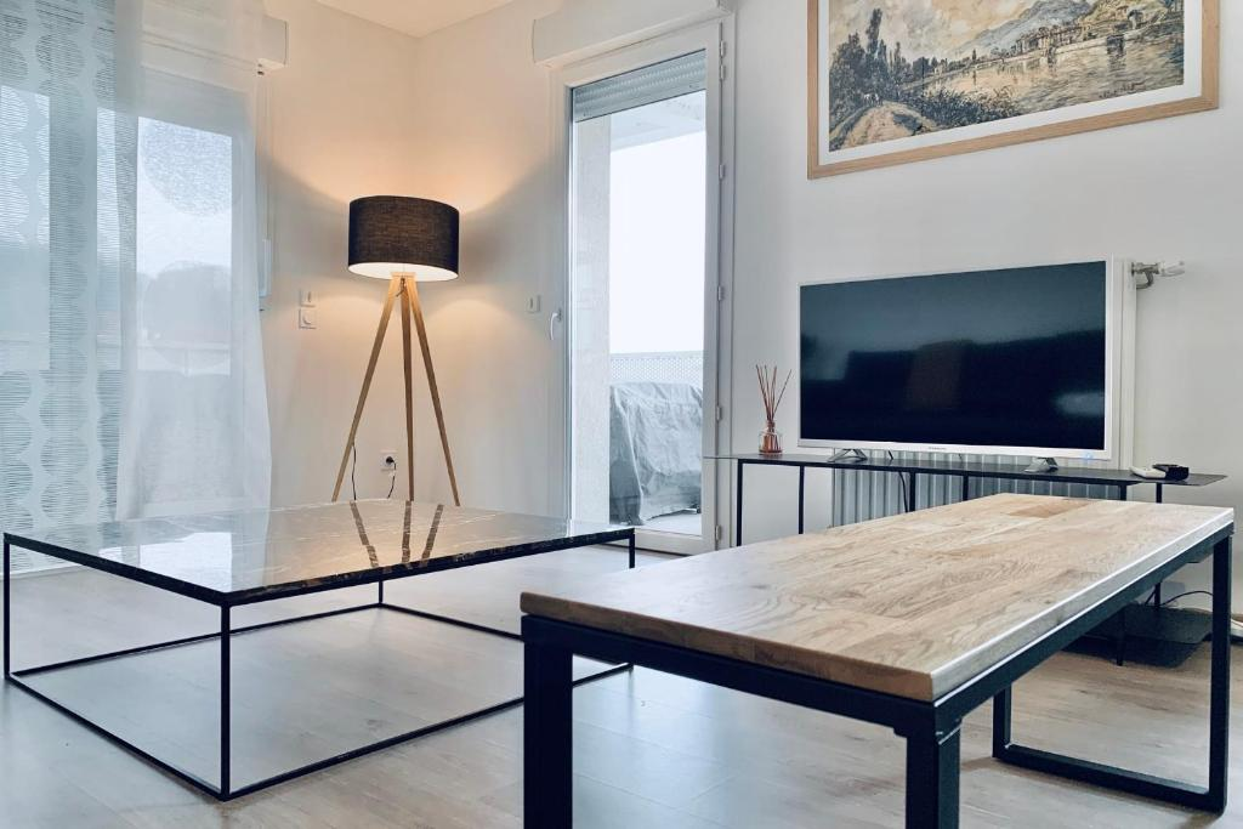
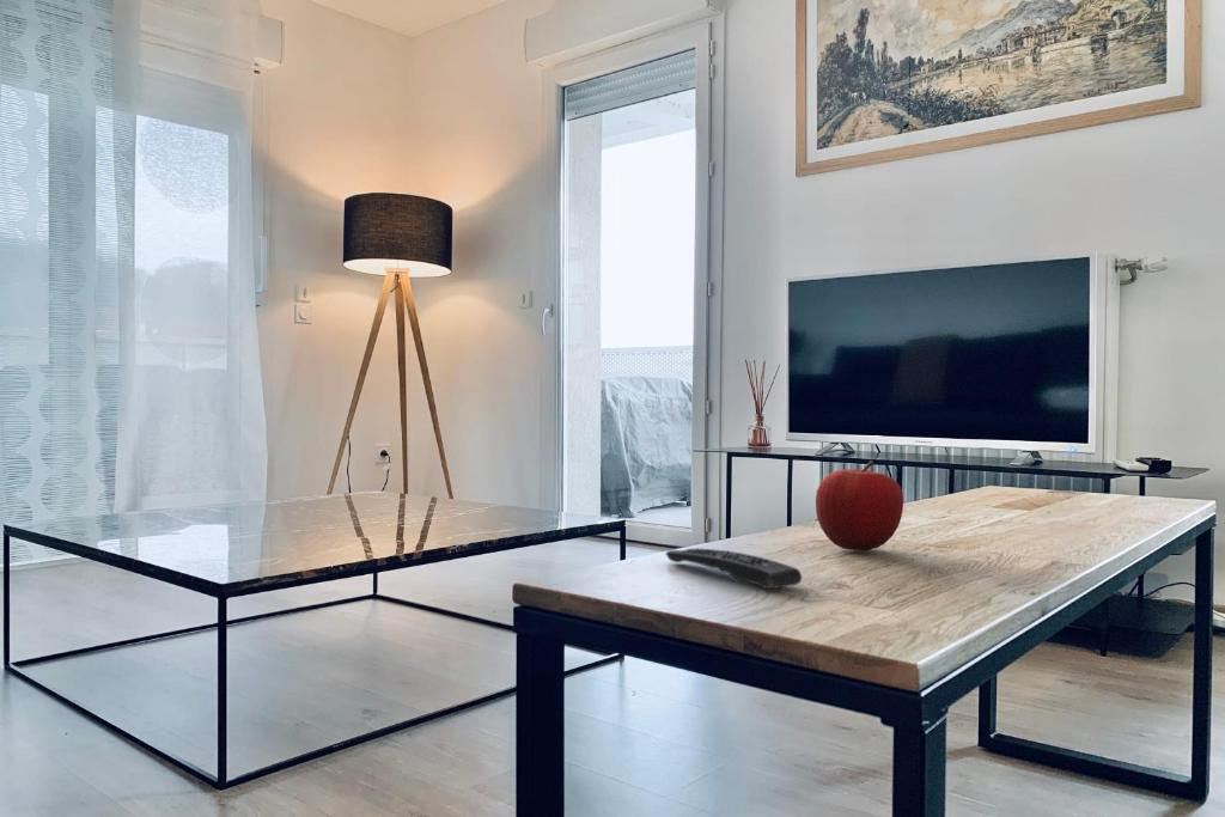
+ fruit (858, 504)
+ remote control (724, 562)
